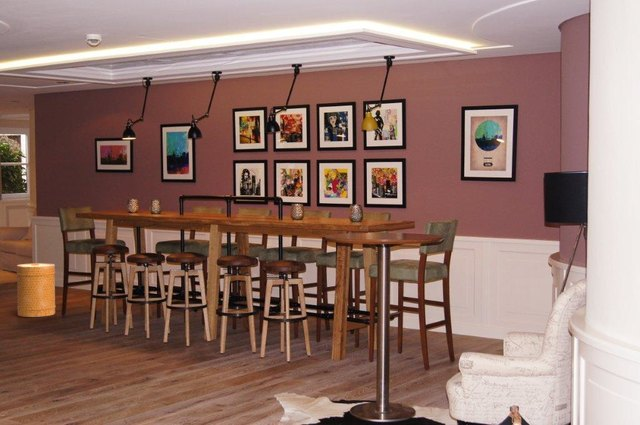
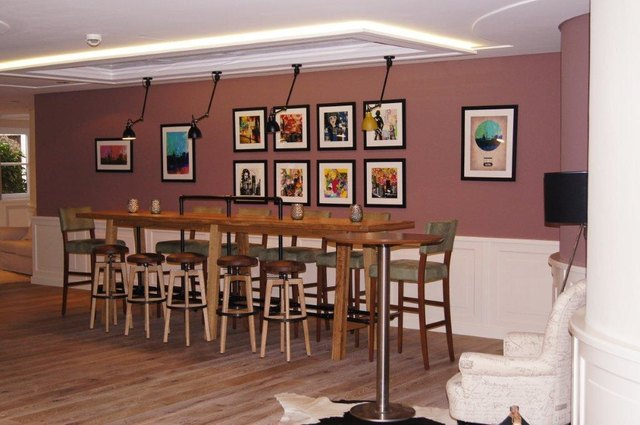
- basket (36, 289)
